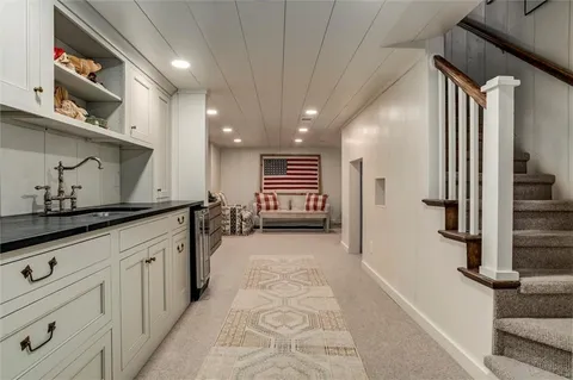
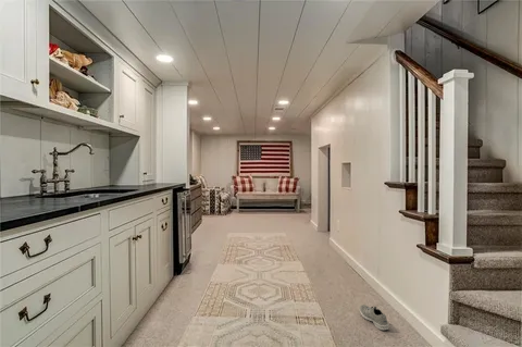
+ sneaker (374, 312)
